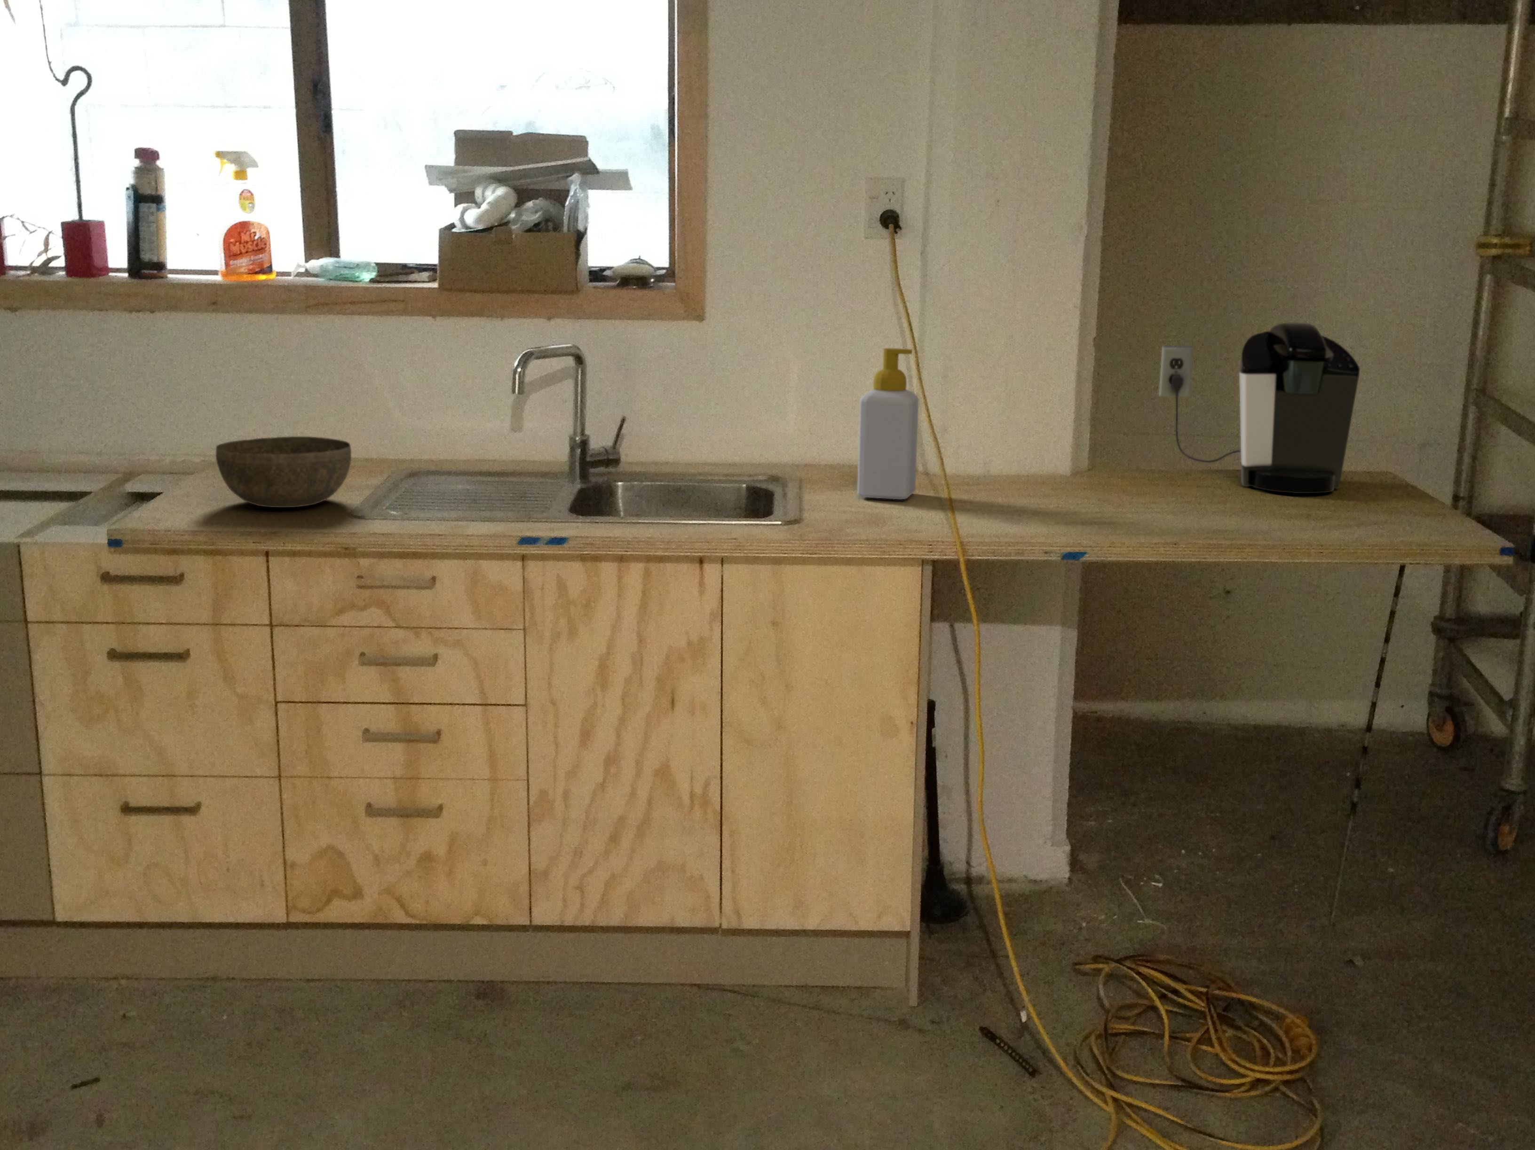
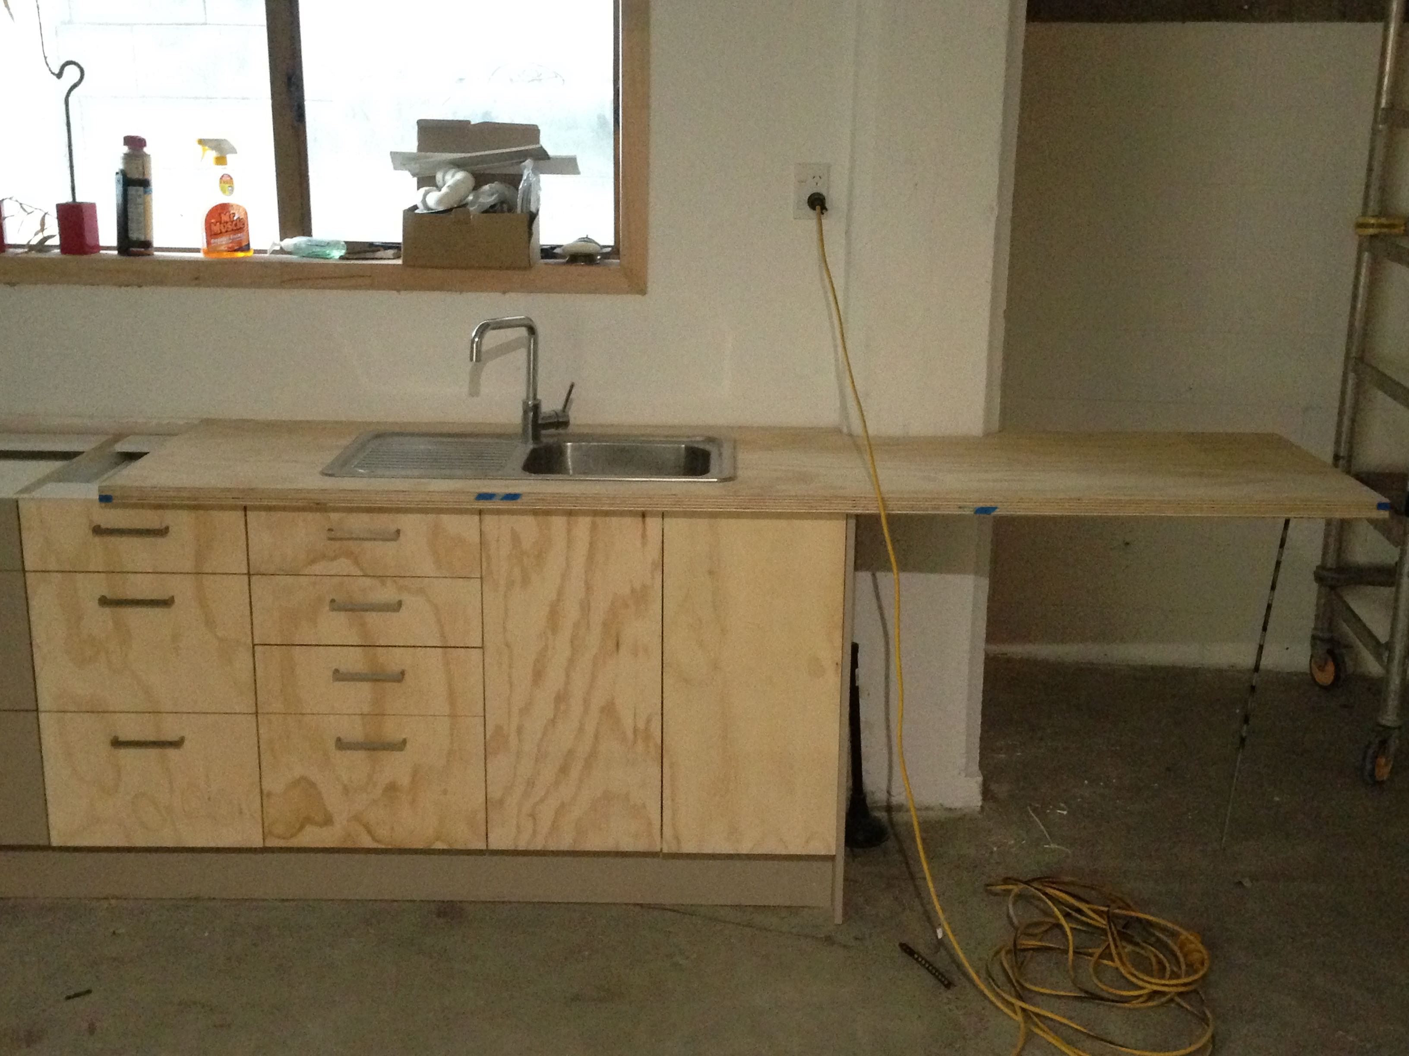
- coffee maker (1259, 403)
- soap bottle (888, 423)
- bowl (285, 474)
